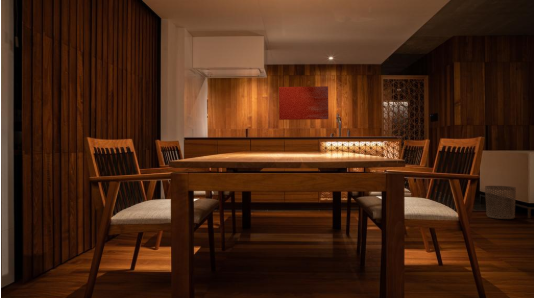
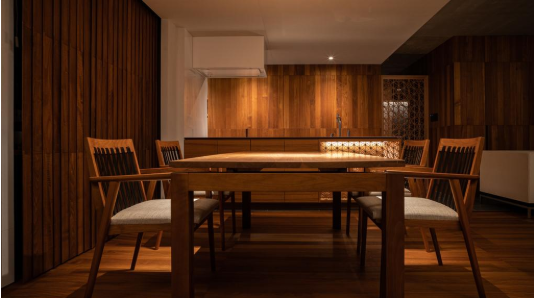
- wall art (303, 103)
- waste bin (500, 202)
